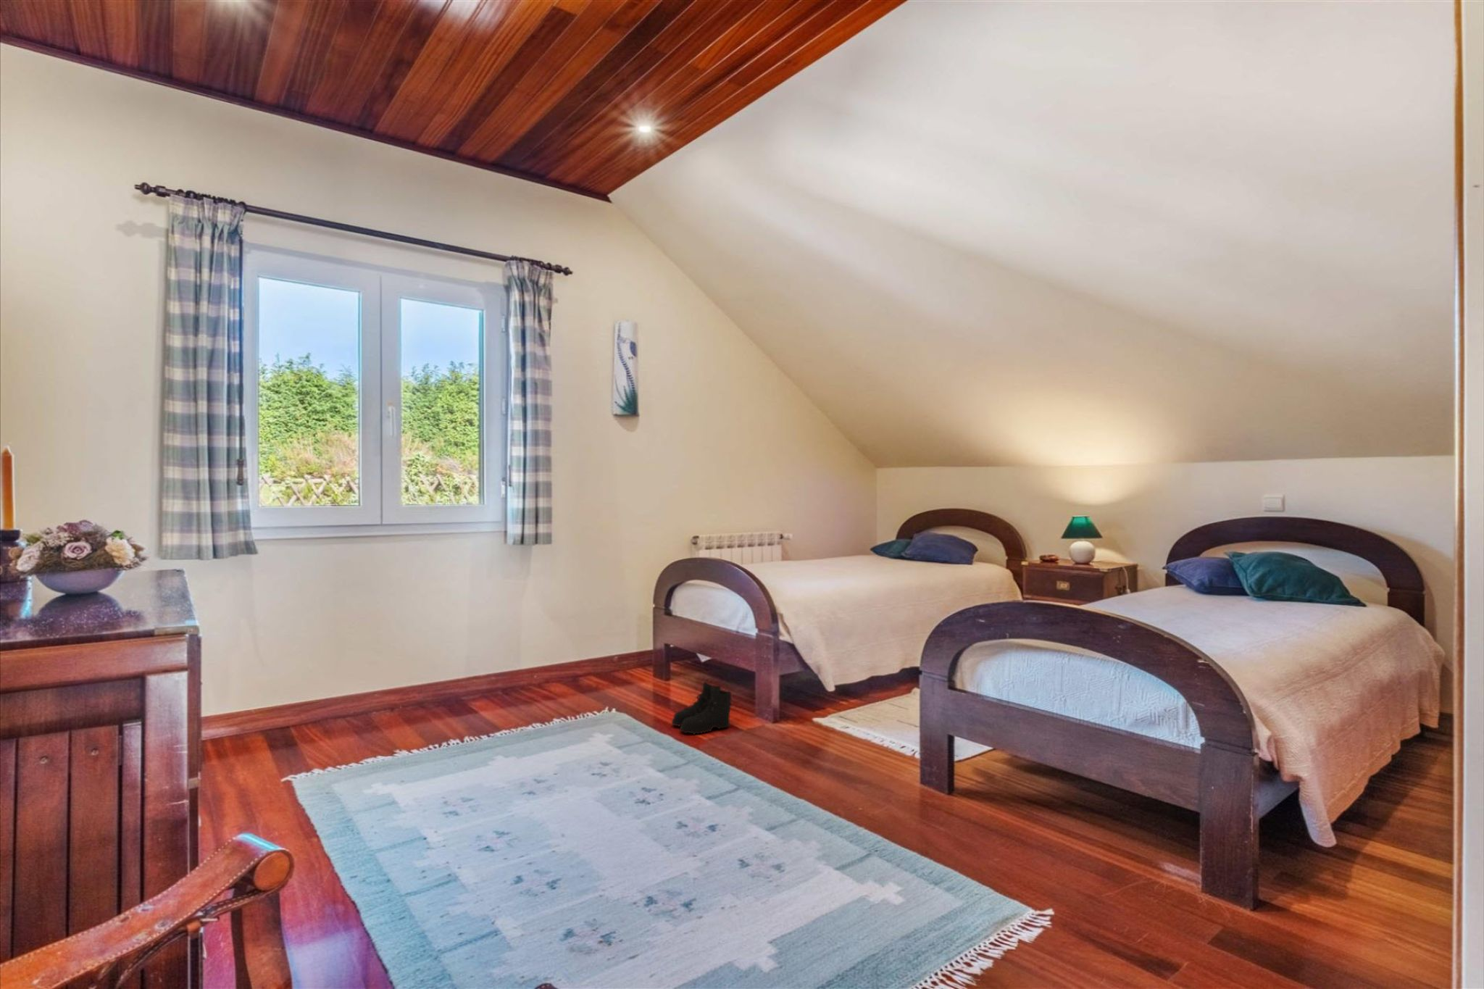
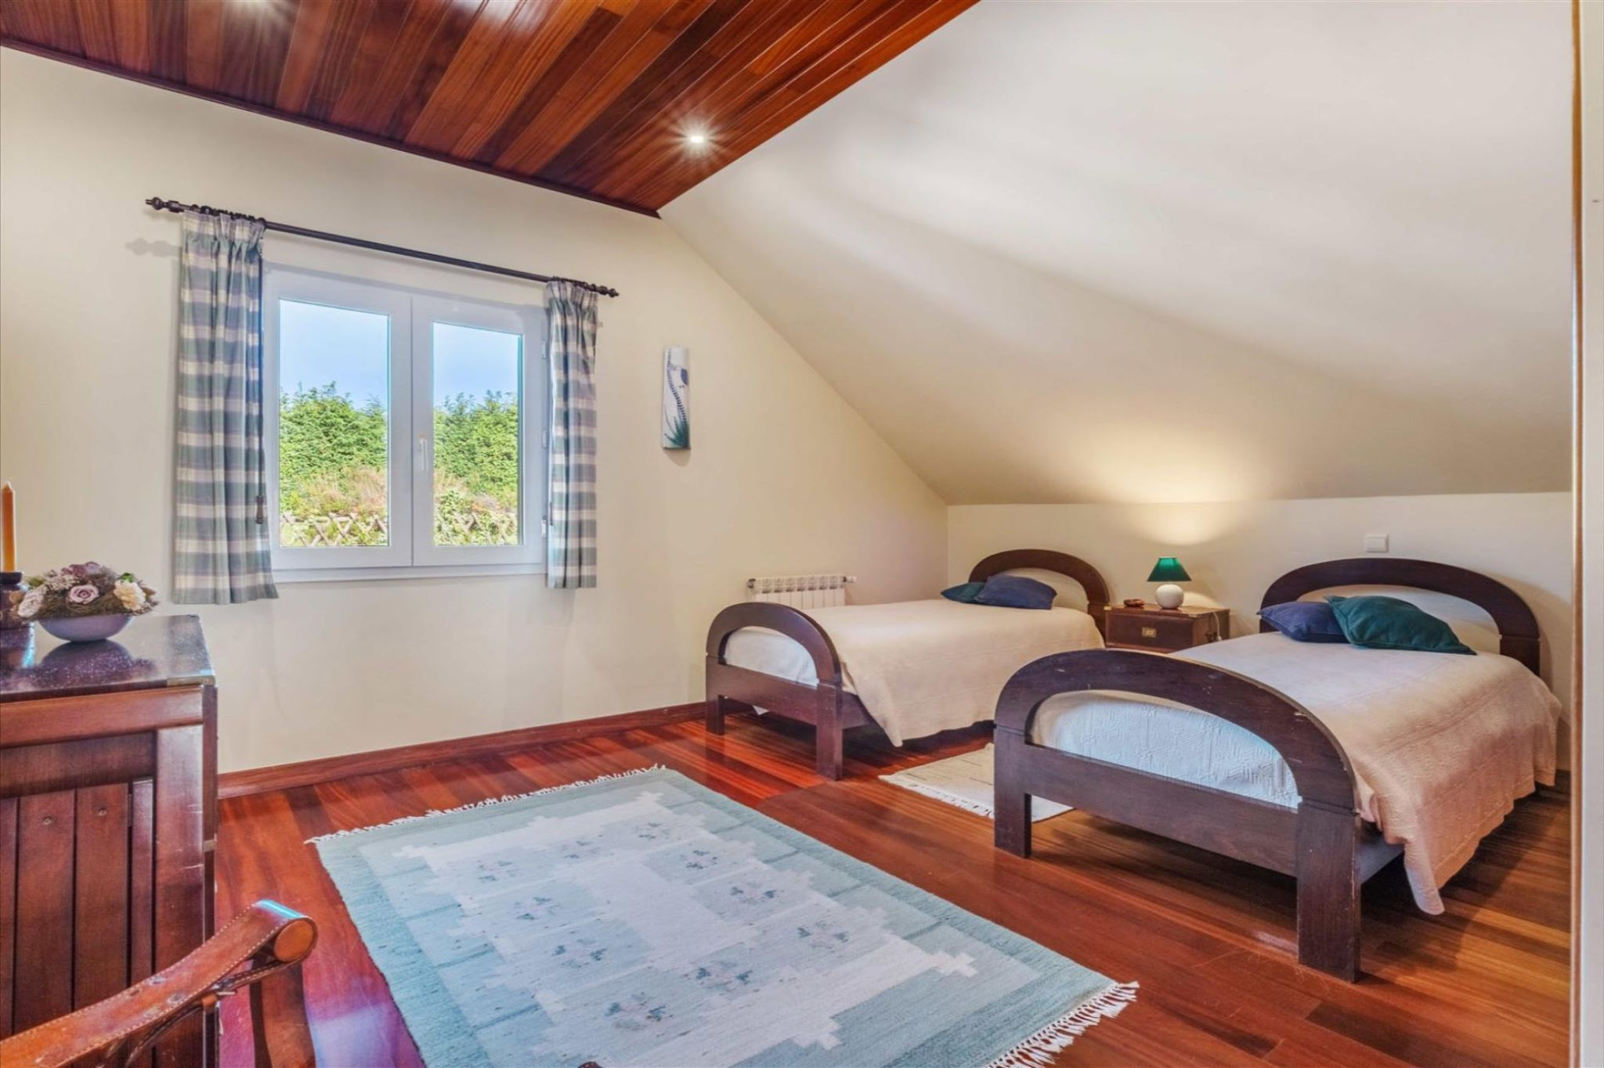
- boots (702, 705)
